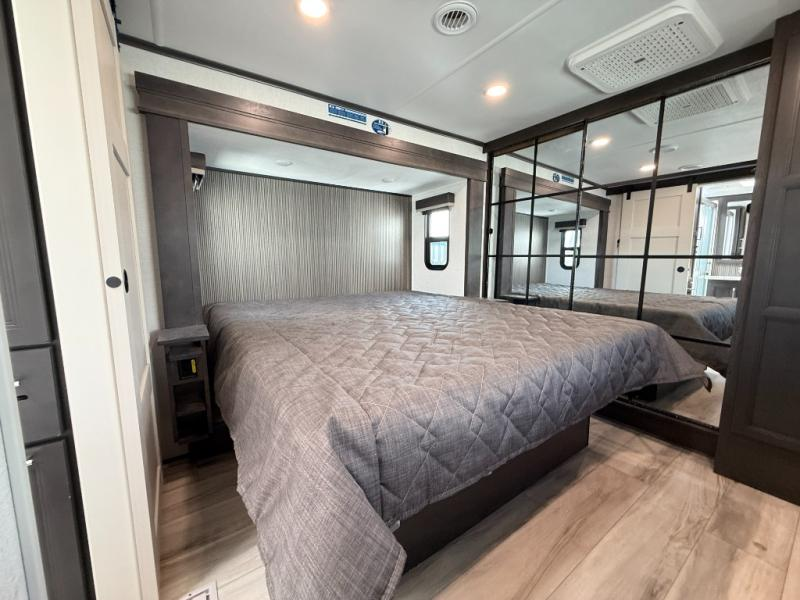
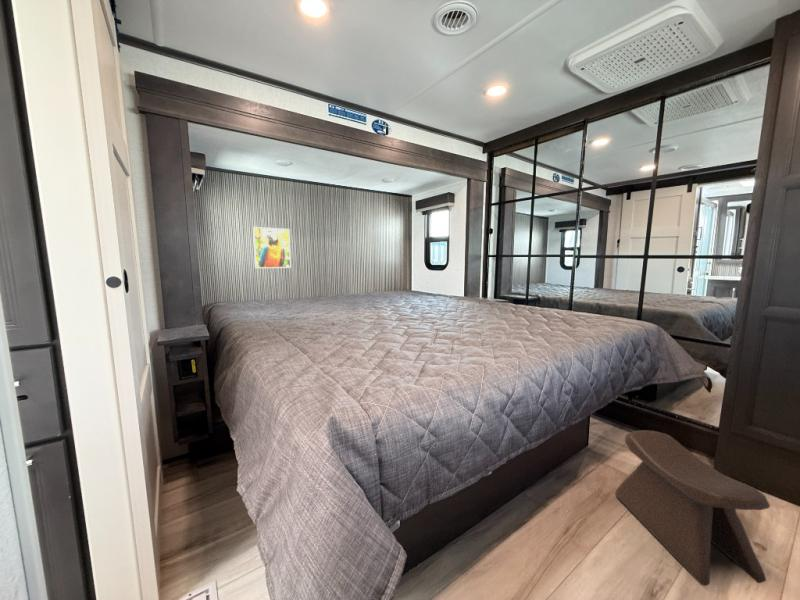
+ stool (681, 495)
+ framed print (272, 248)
